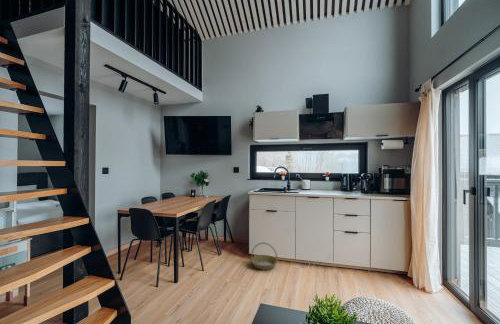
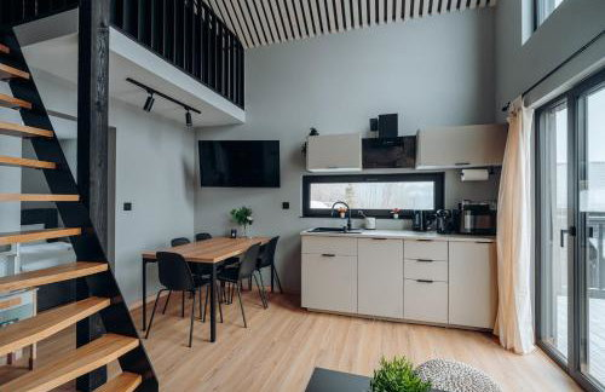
- basket (264, 255)
